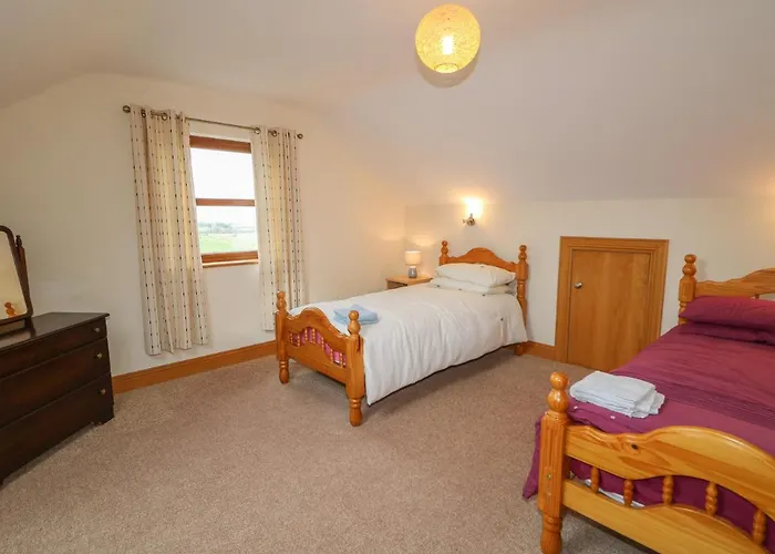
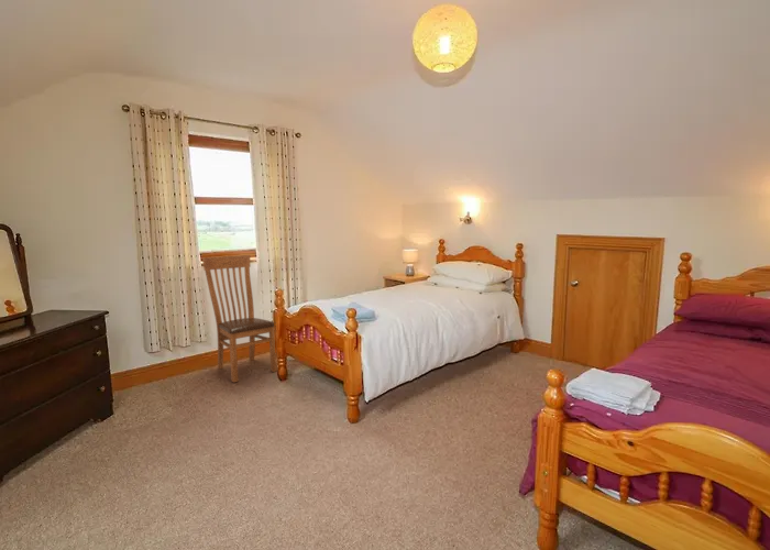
+ chair (240, 314)
